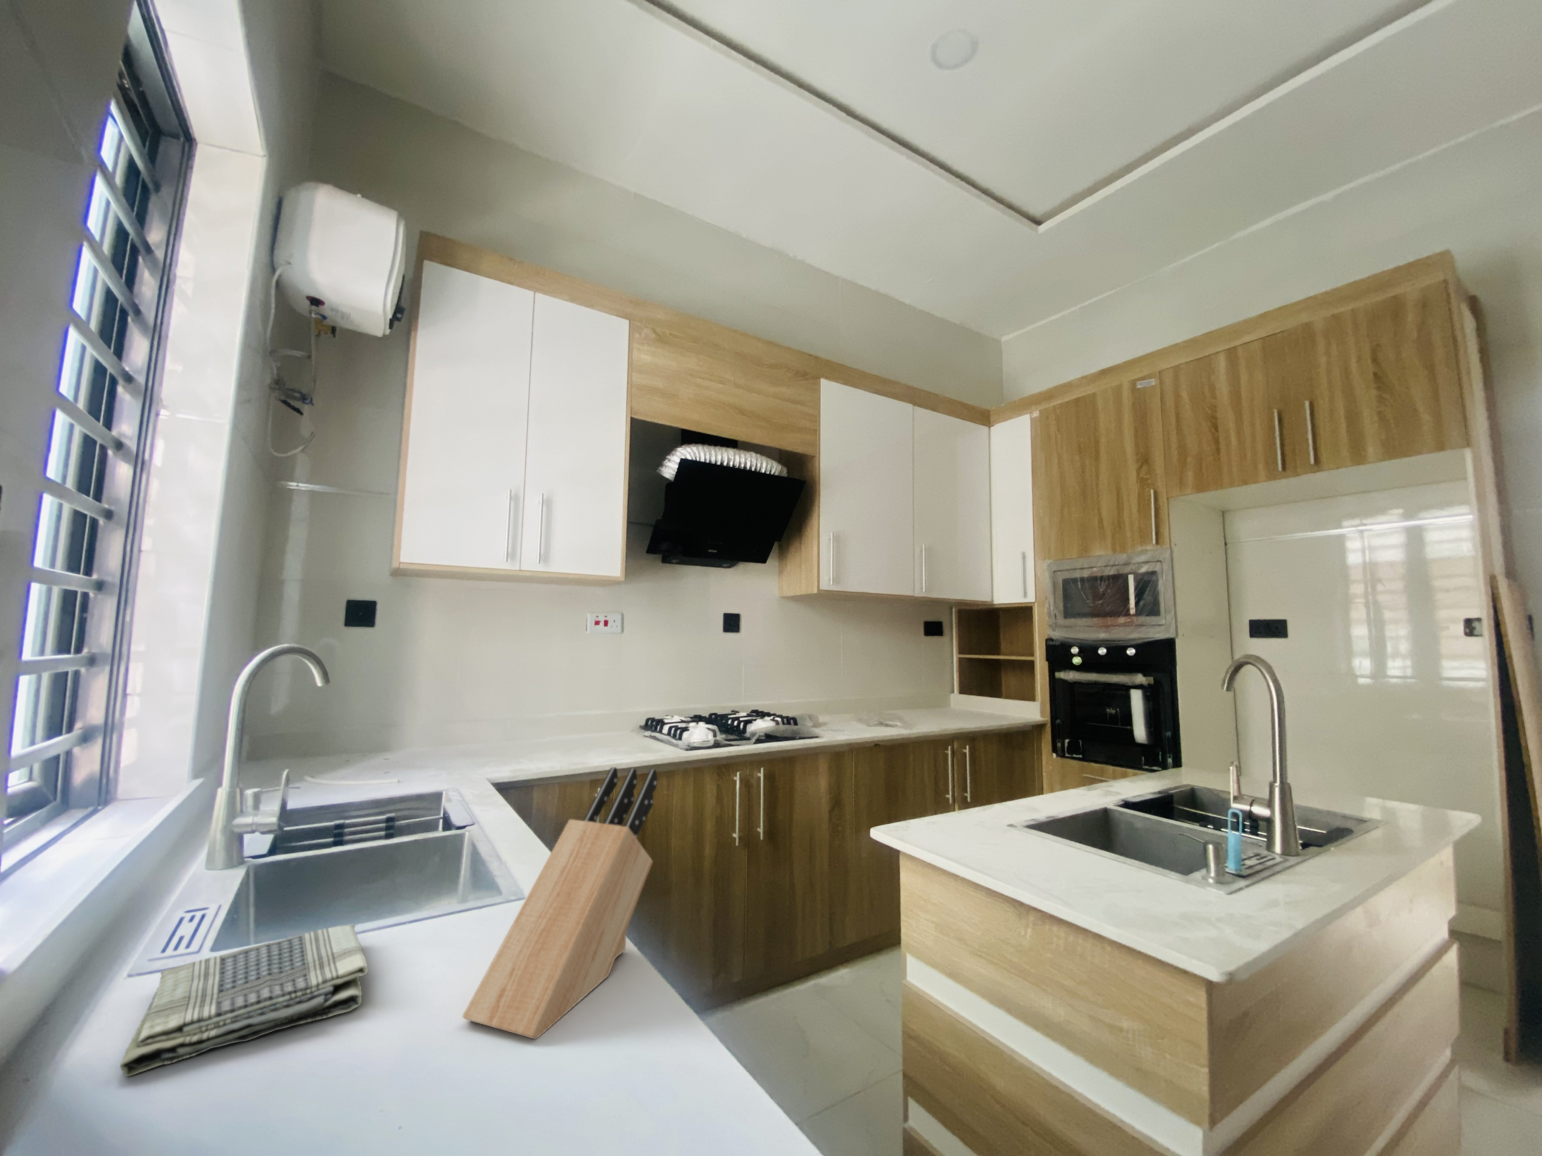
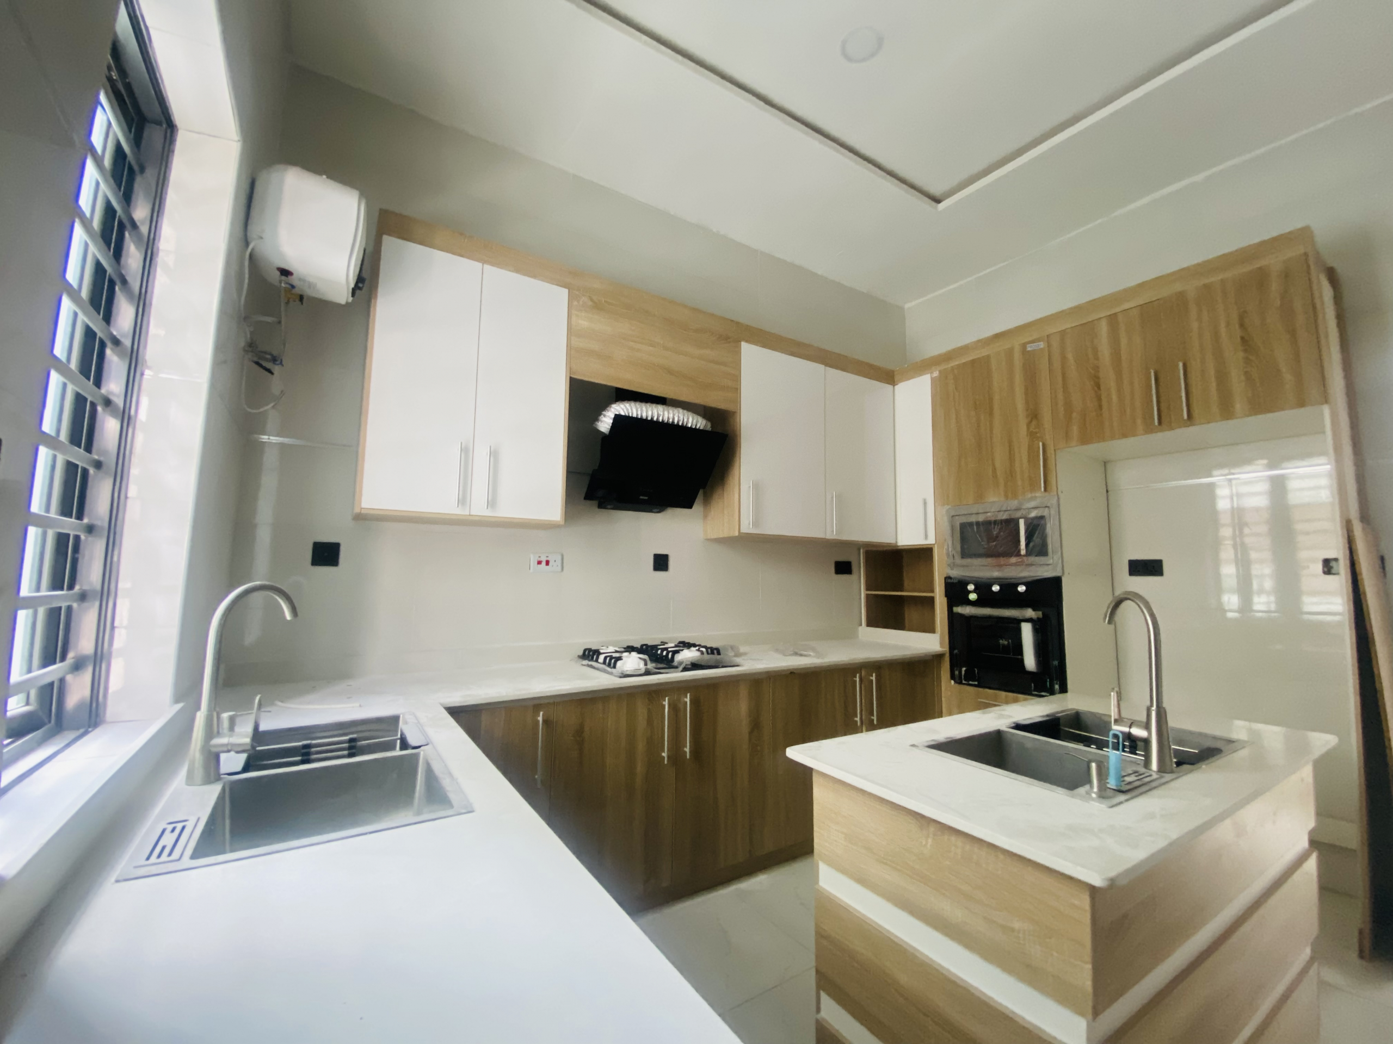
- knife block (582, 874)
- dish towel (260, 981)
